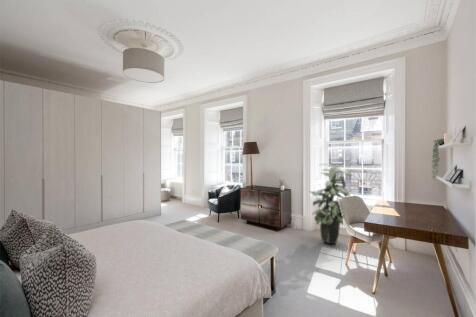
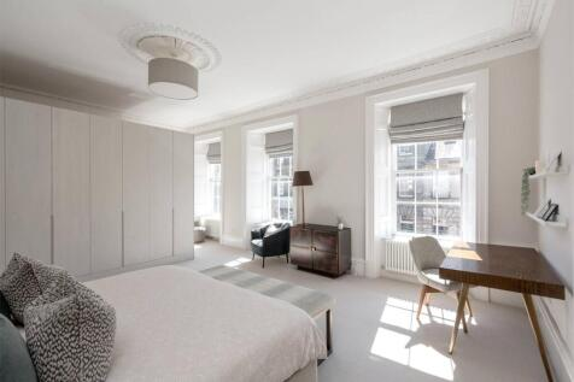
- indoor plant (329, 202)
